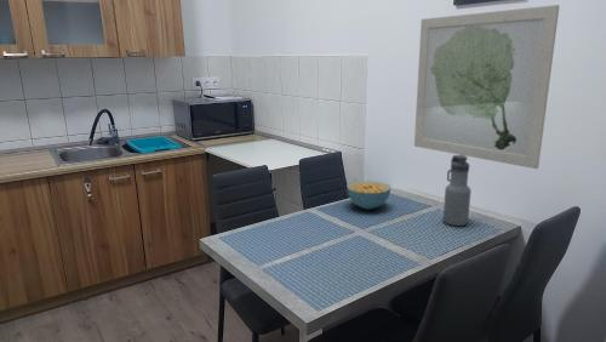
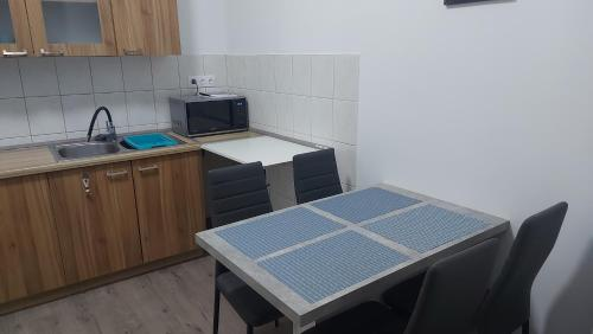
- wall art (474, 87)
- water bottle (457, 189)
- cereal bowl (367, 196)
